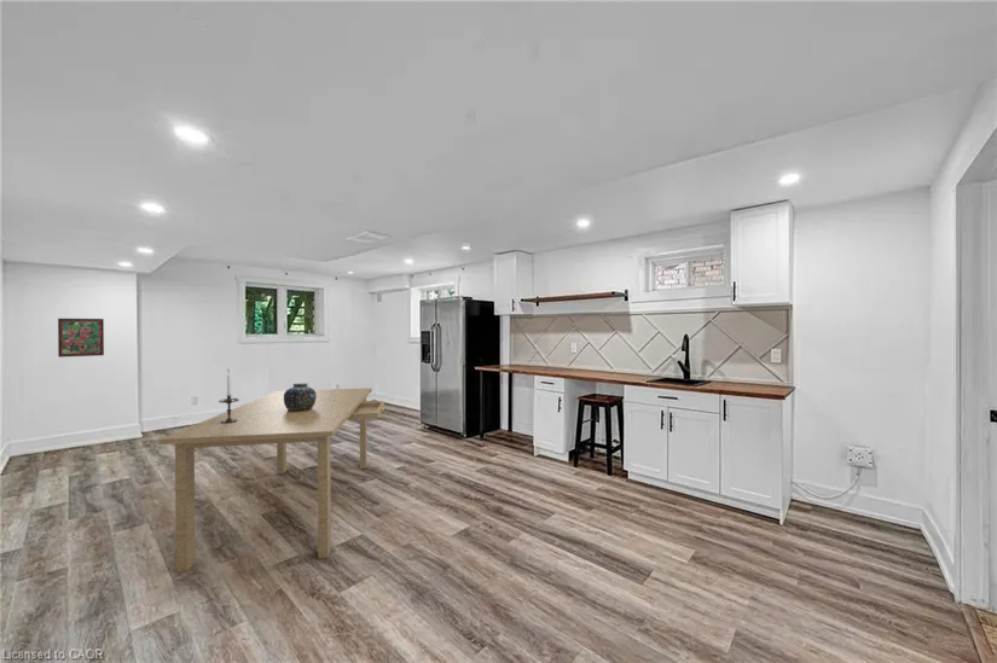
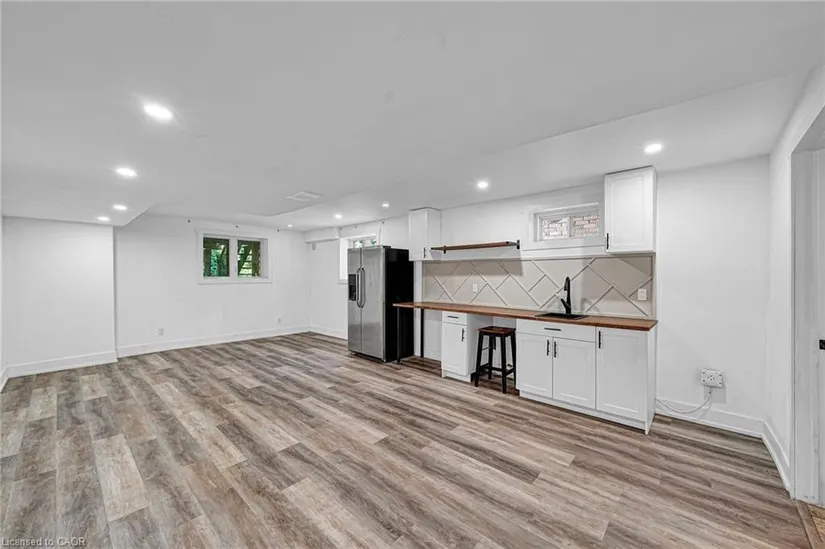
- candlestick (228, 394)
- dining table (318, 454)
- vase (300, 396)
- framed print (81, 337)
